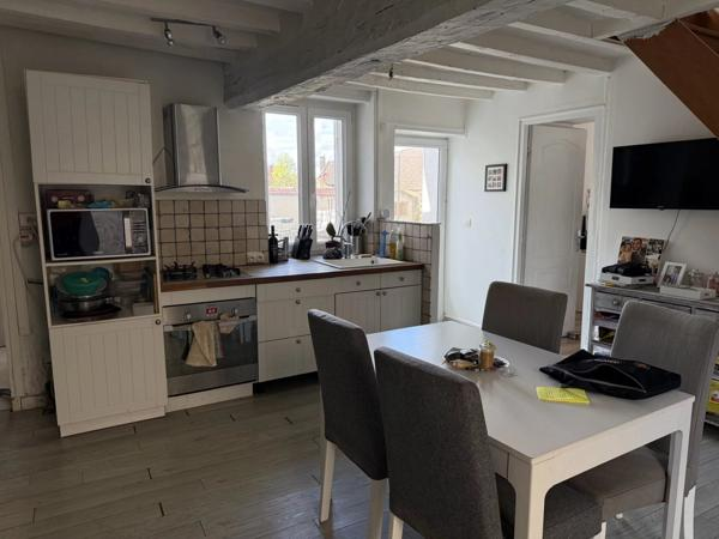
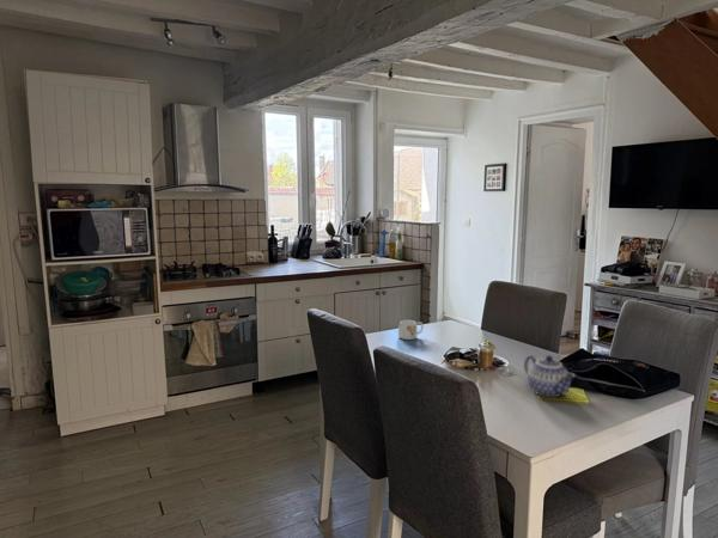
+ mug (410, 329)
+ teapot (548, 373)
